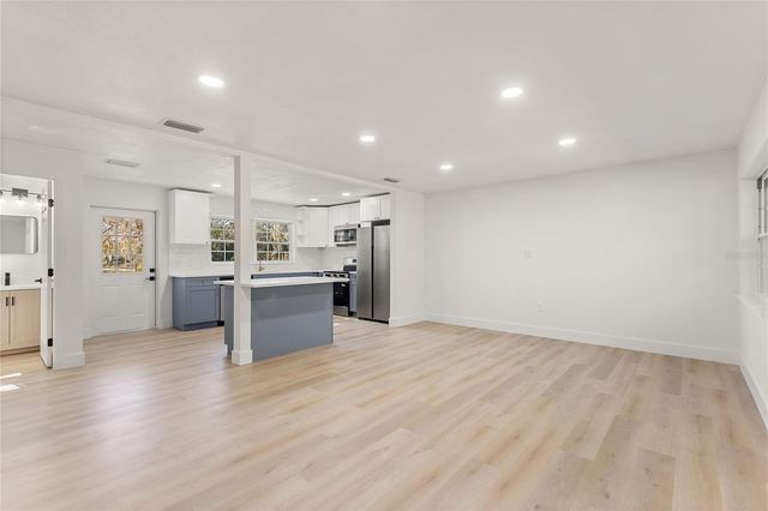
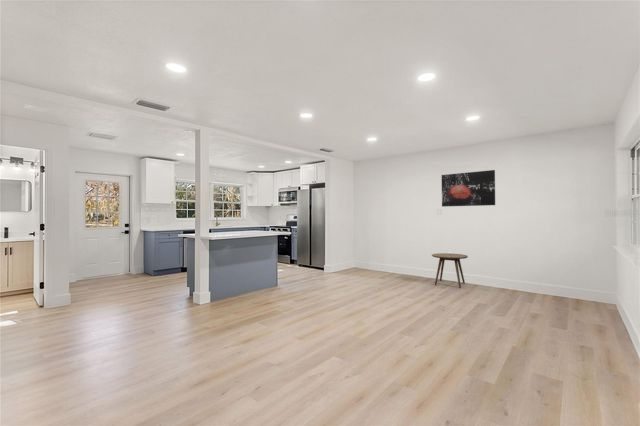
+ wall art (466, 189)
+ side table (443, 267)
